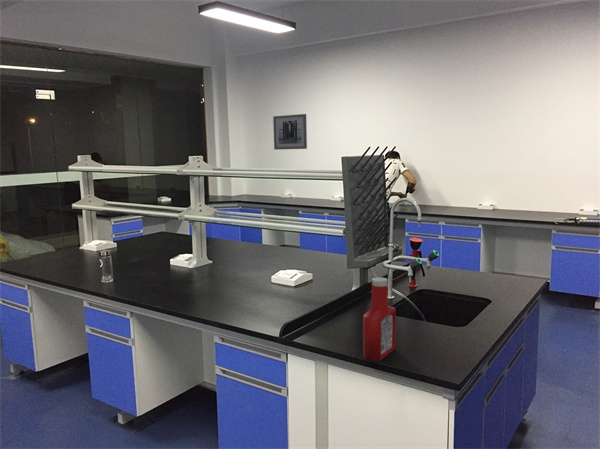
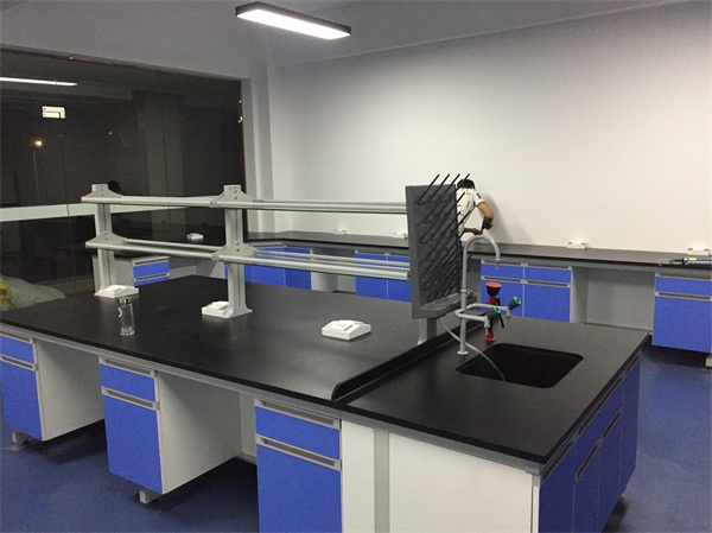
- soap bottle (379, 316)
- wall art (289, 132)
